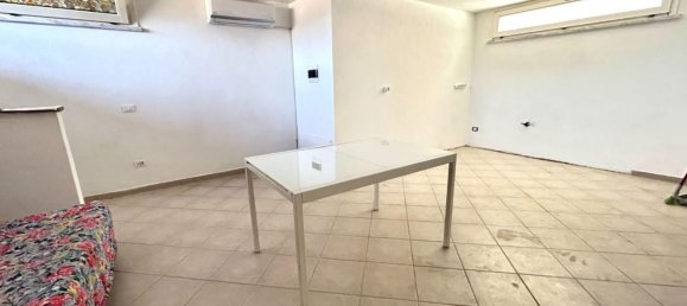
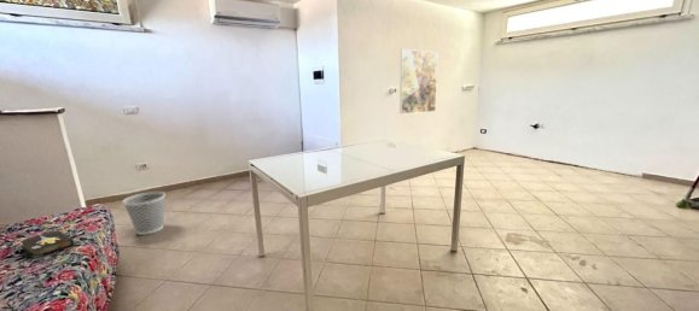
+ wastebasket (147, 213)
+ hardback book (46, 241)
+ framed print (419, 82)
